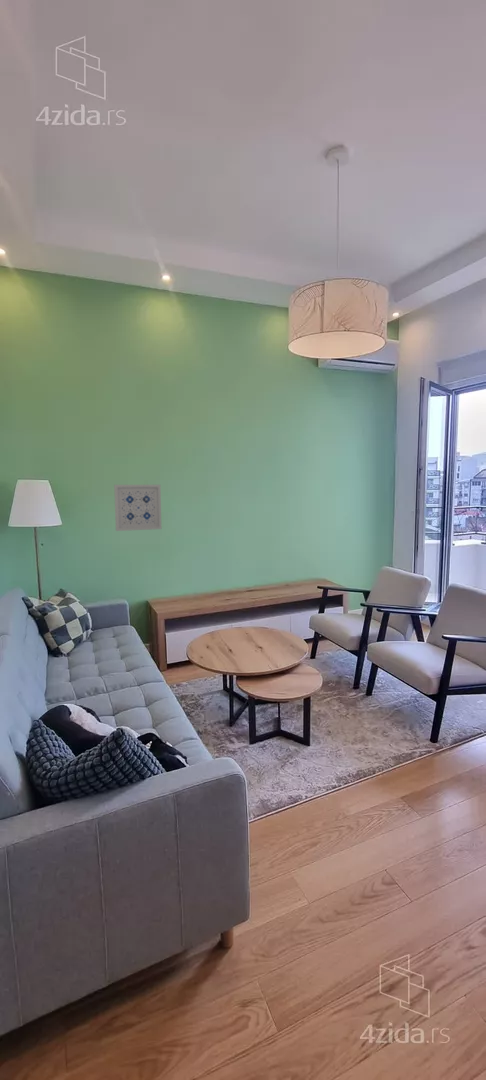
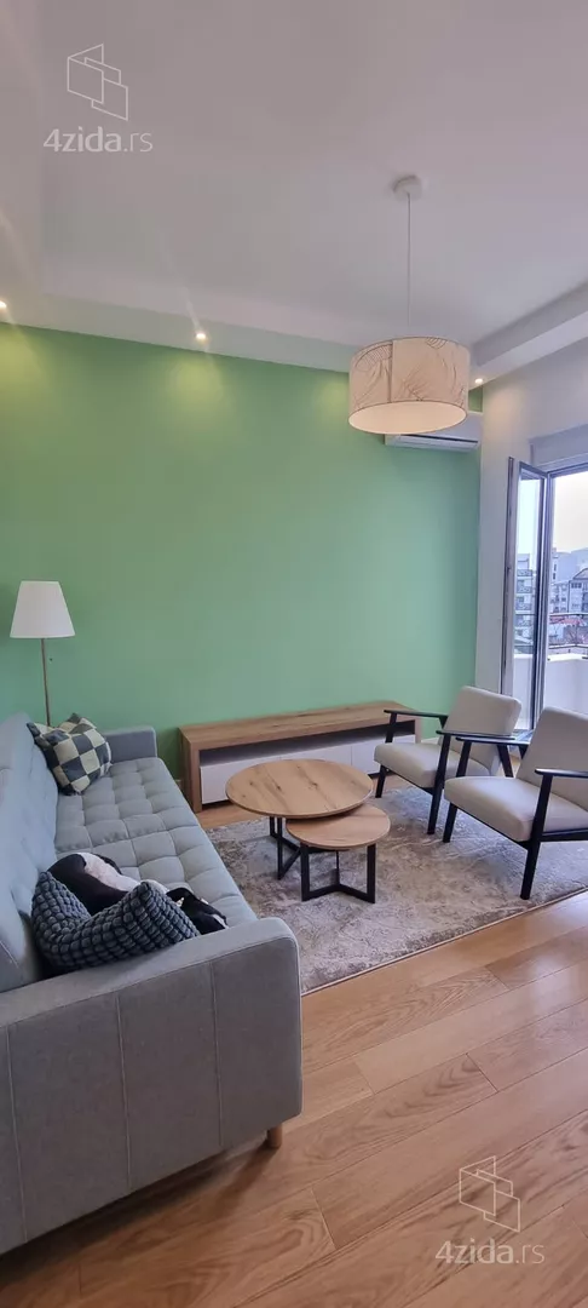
- wall art (138, 507)
